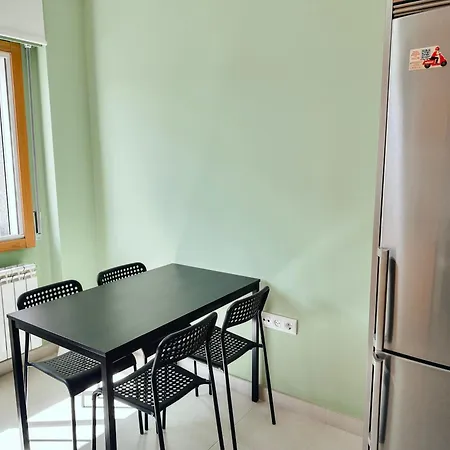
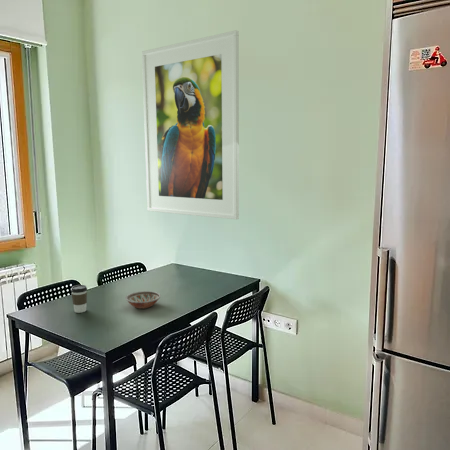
+ bowl (143, 301)
+ coffee cup (79, 298)
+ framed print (188, 131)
